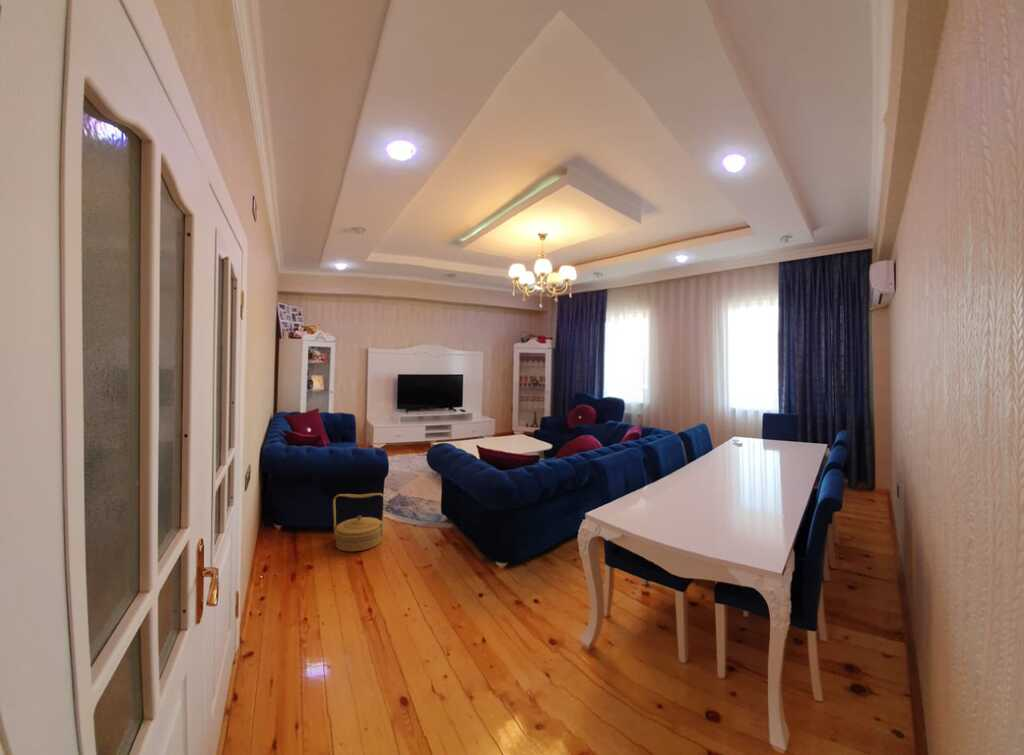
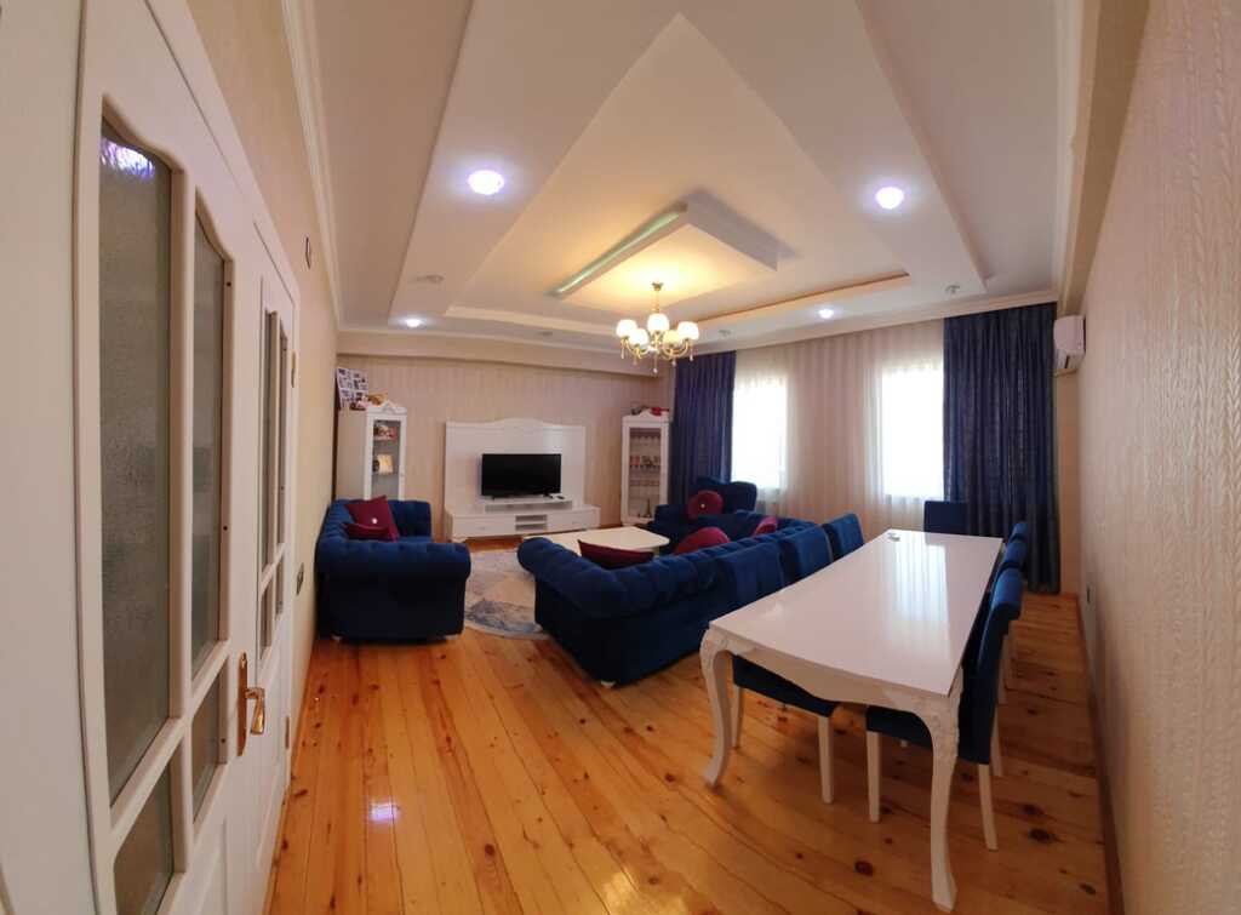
- basket (359, 518)
